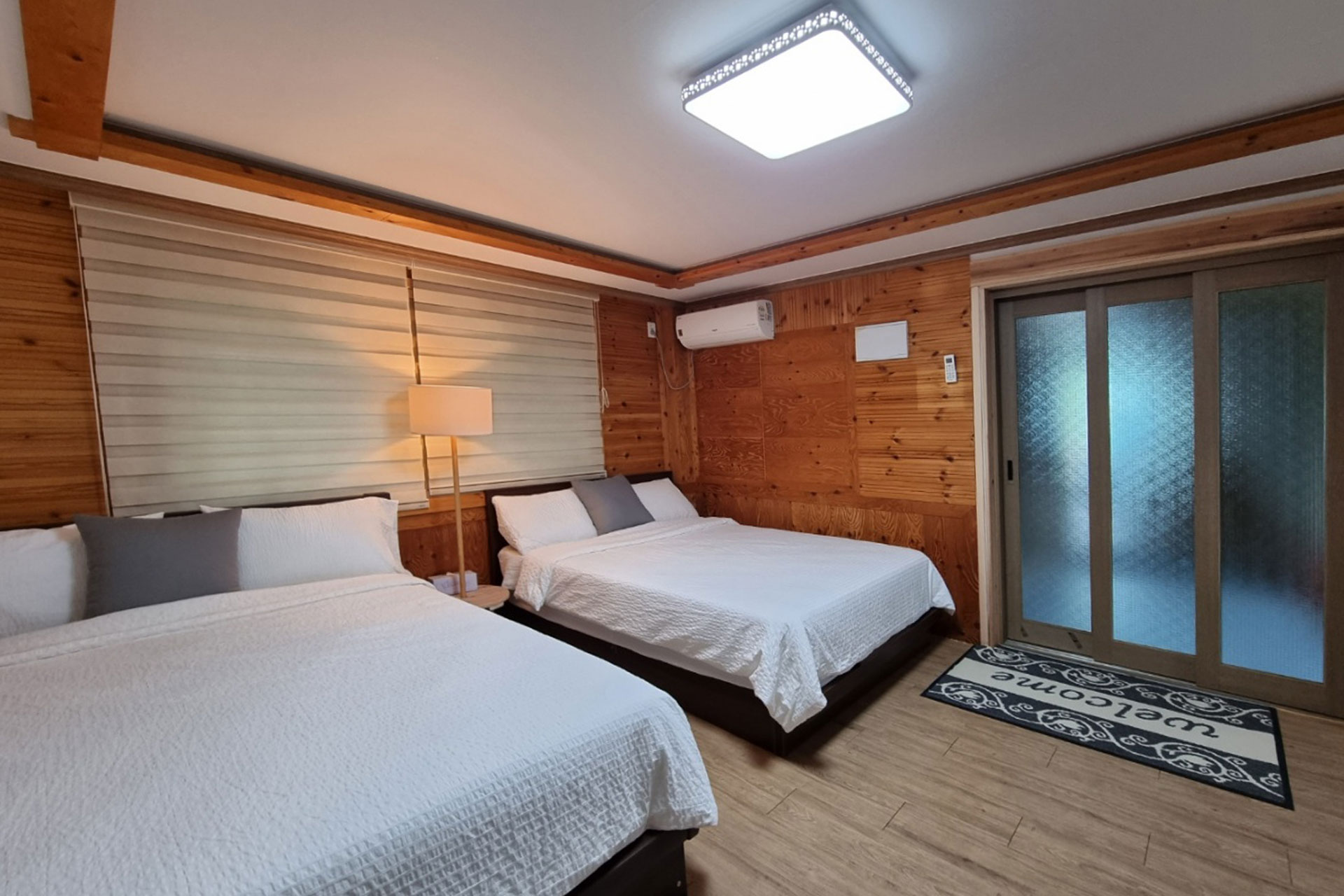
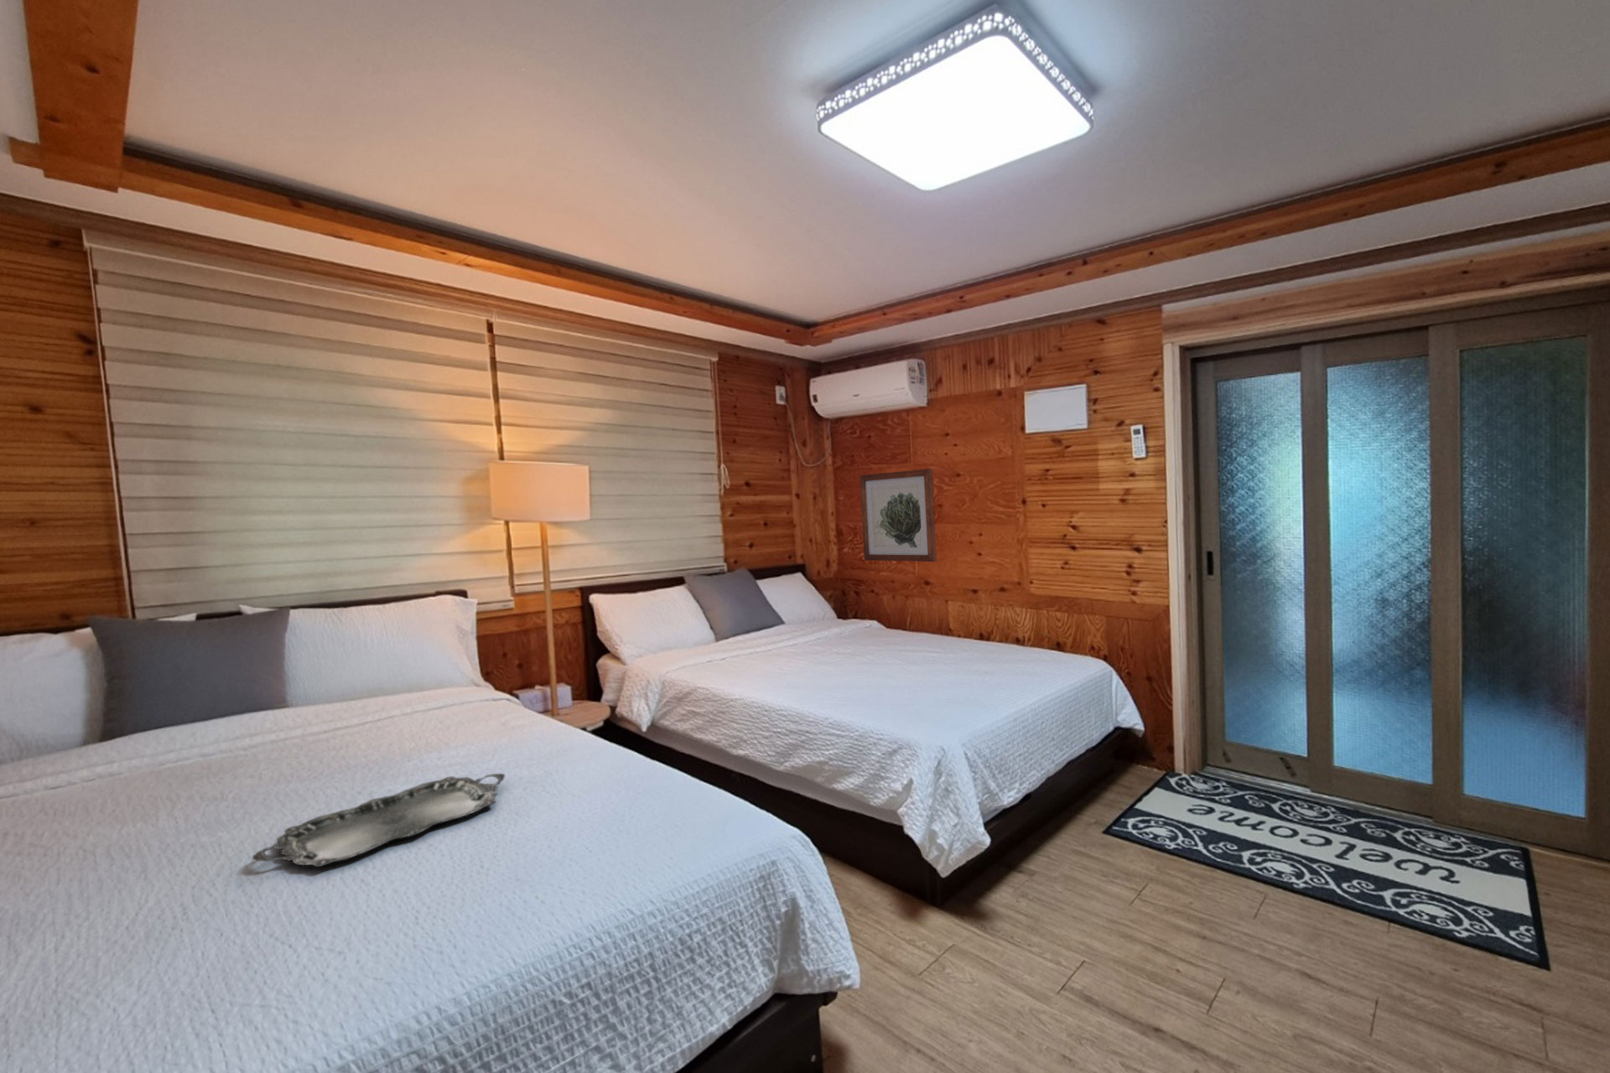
+ wall art (896, 516)
+ serving tray (393, 816)
